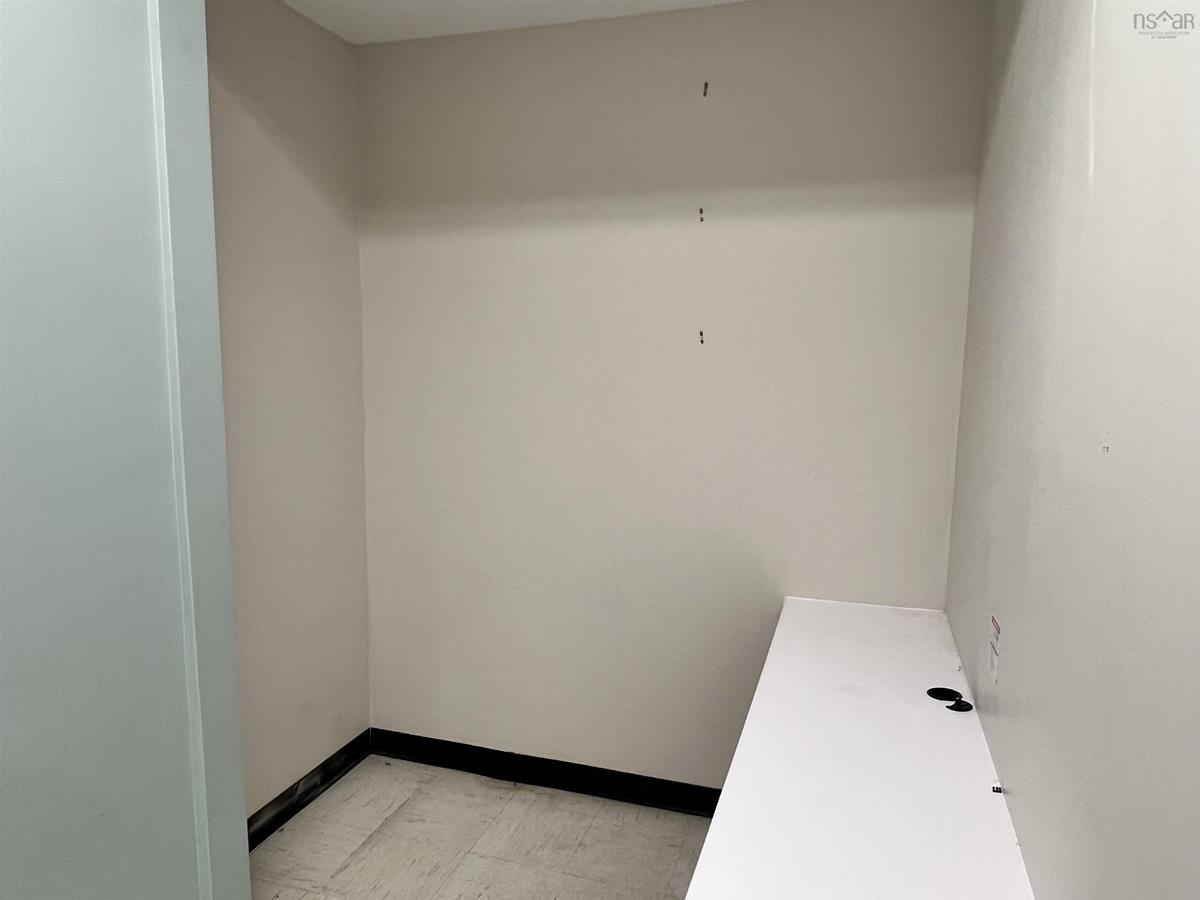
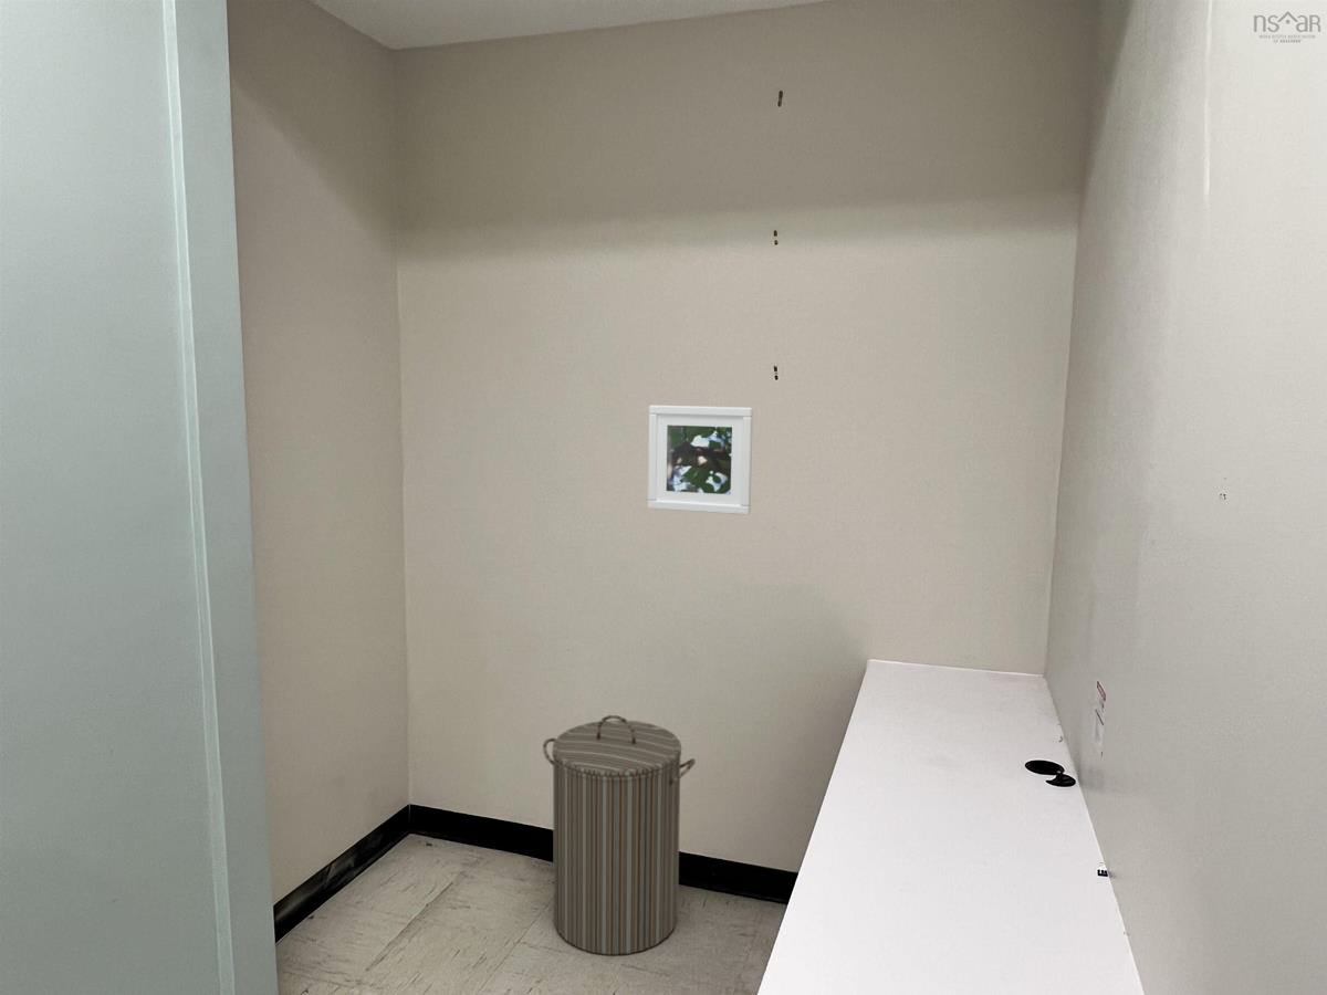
+ laundry hamper (616, 817)
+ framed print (699, 459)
